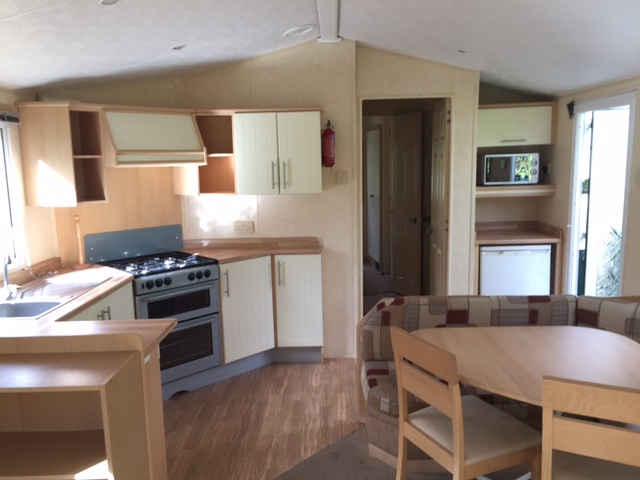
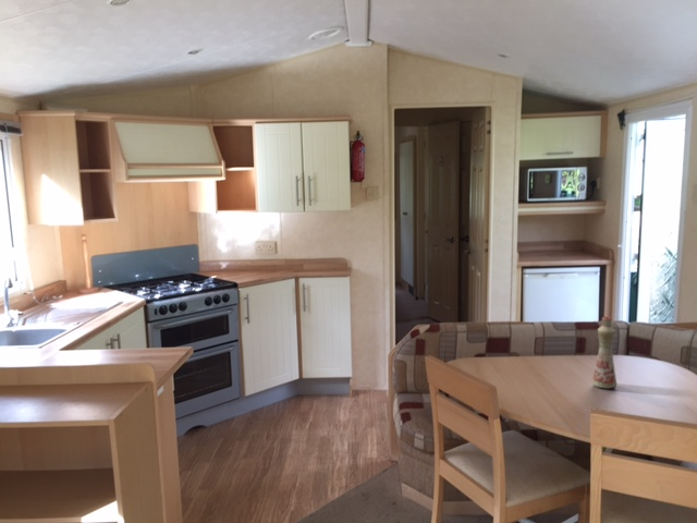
+ bottle (606, 351)
